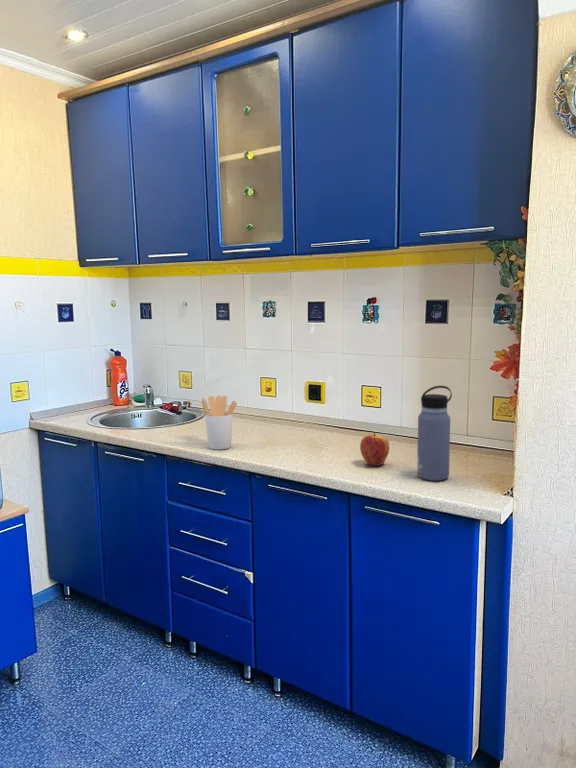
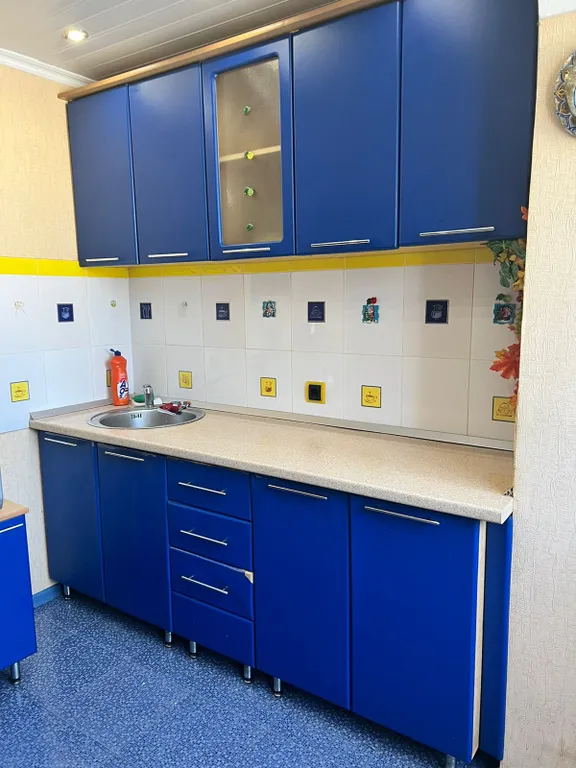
- apple (374, 448)
- water bottle (434, 430)
- utensil holder (218, 420)
